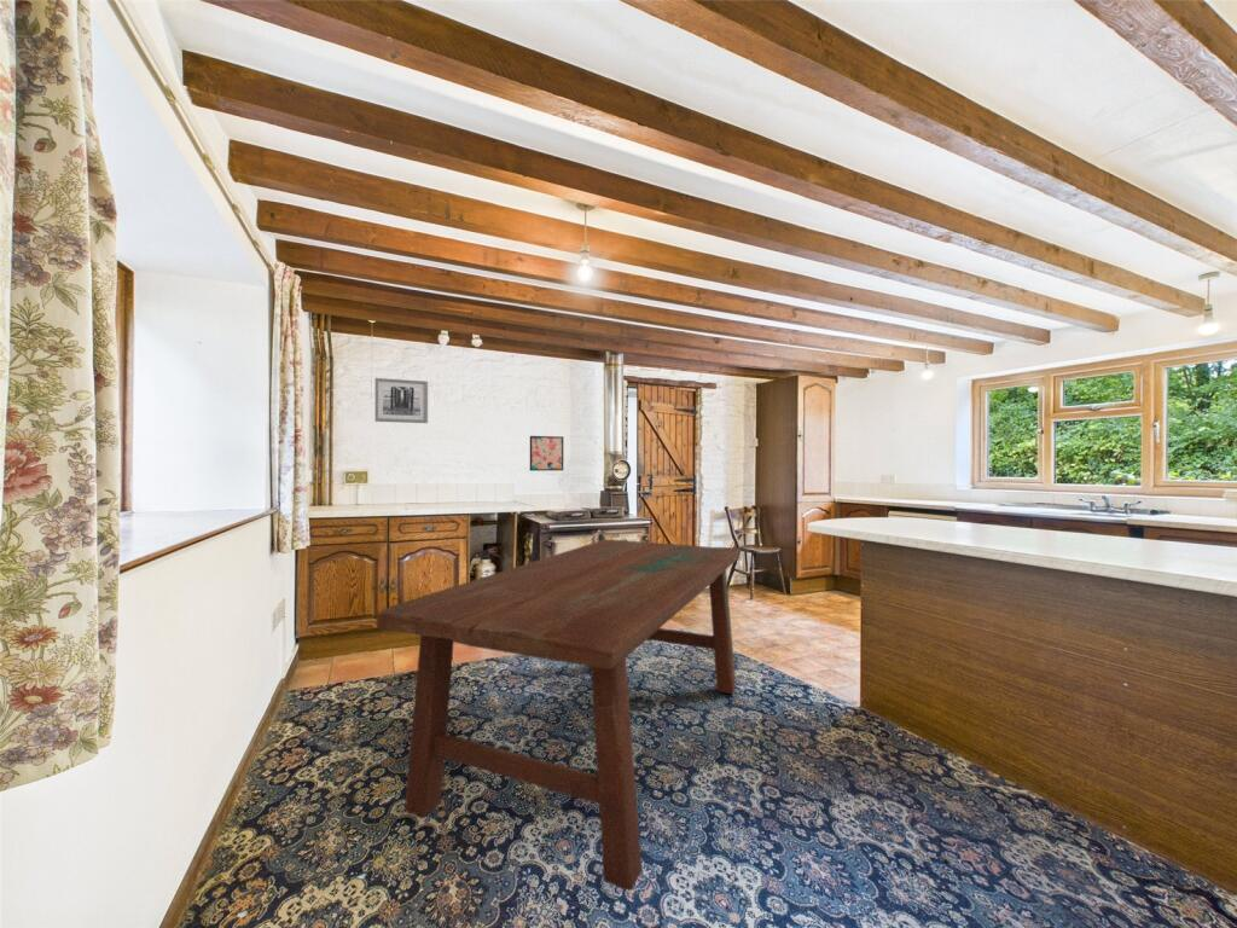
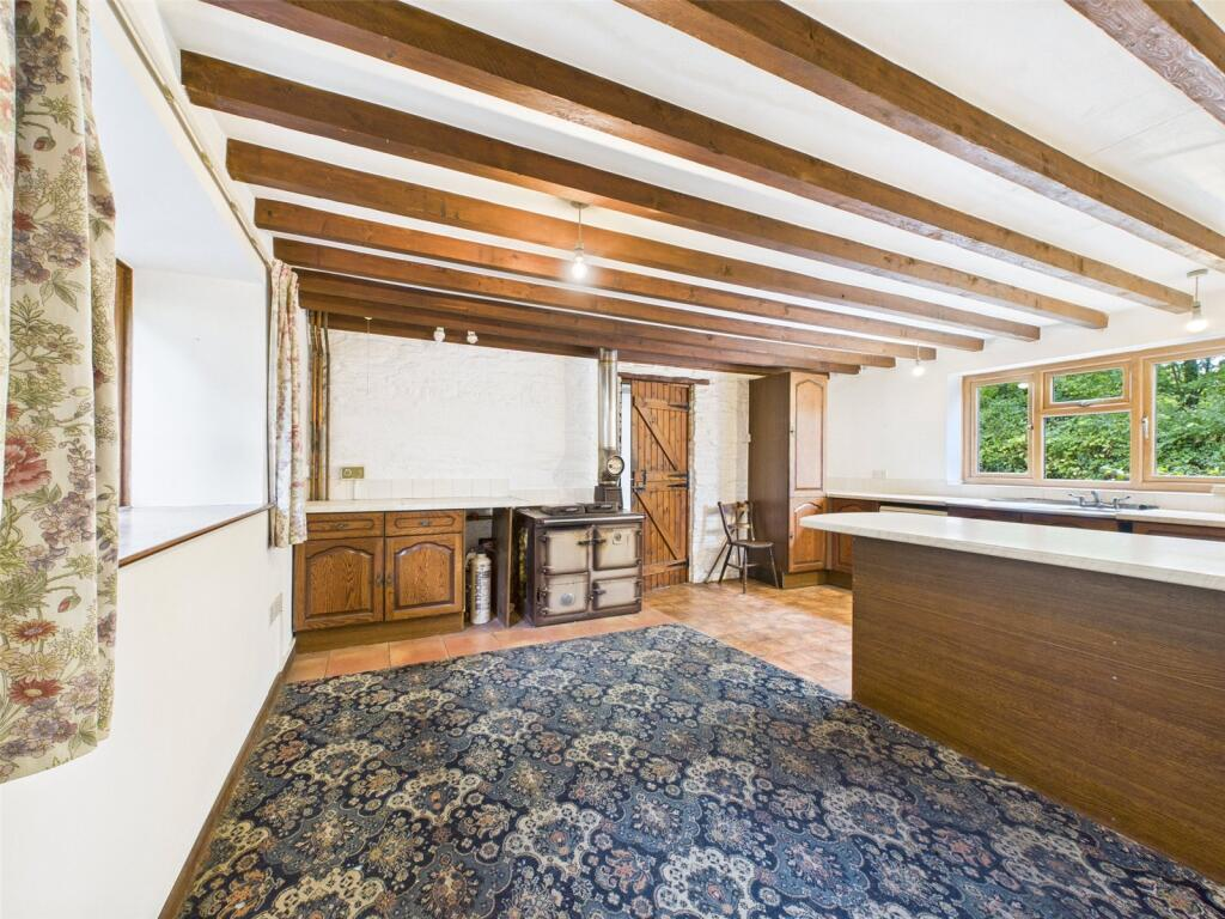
- wall art (546, 453)
- wall art (401, 400)
- dining table (606, 652)
